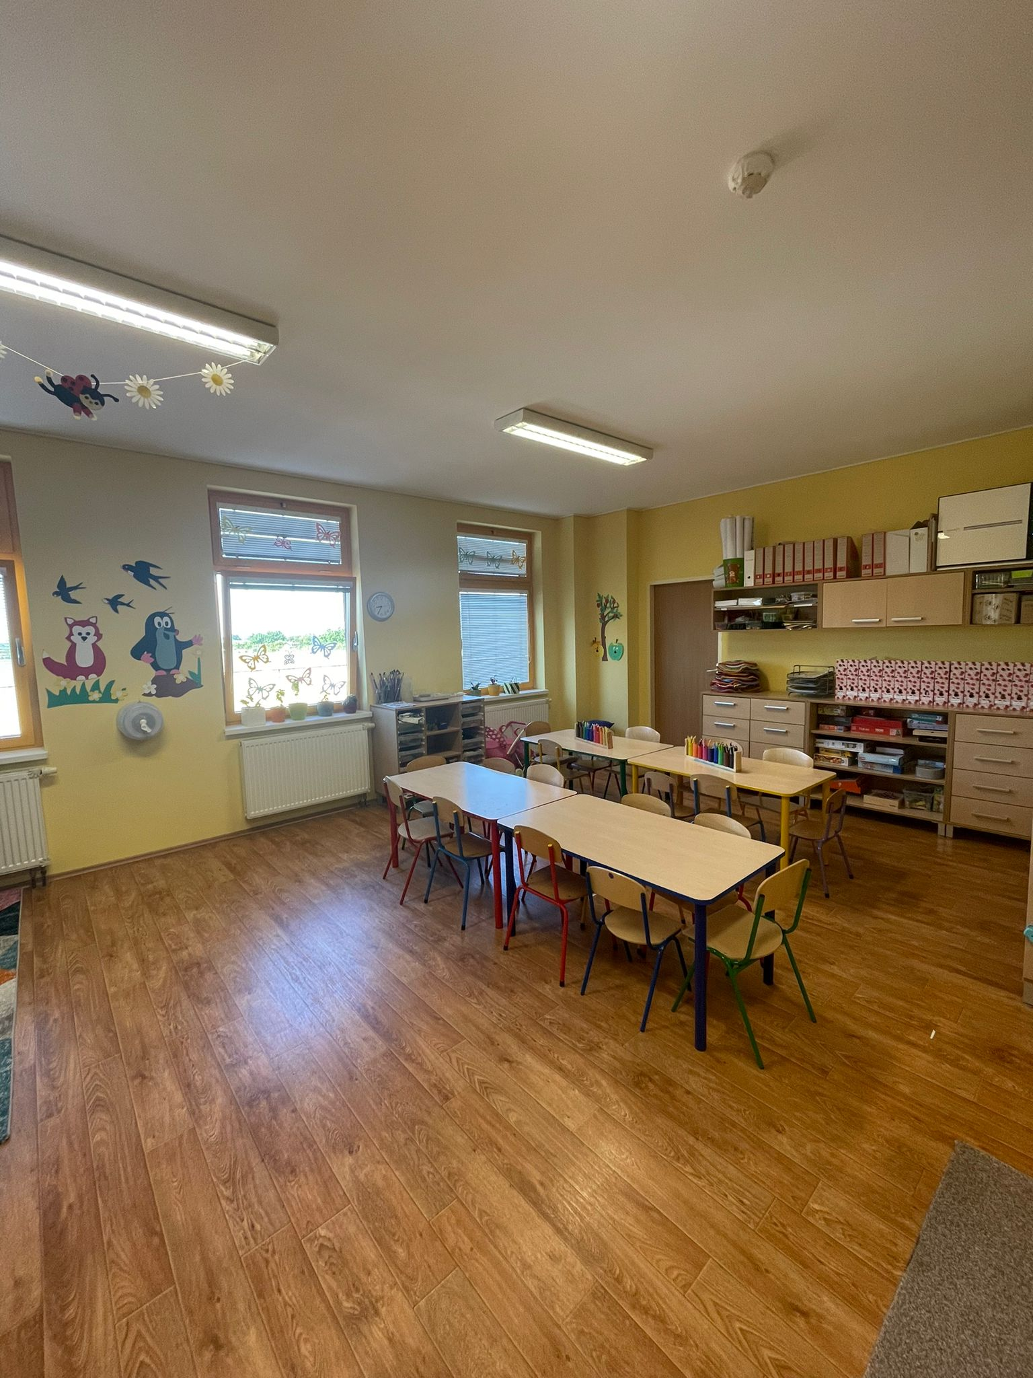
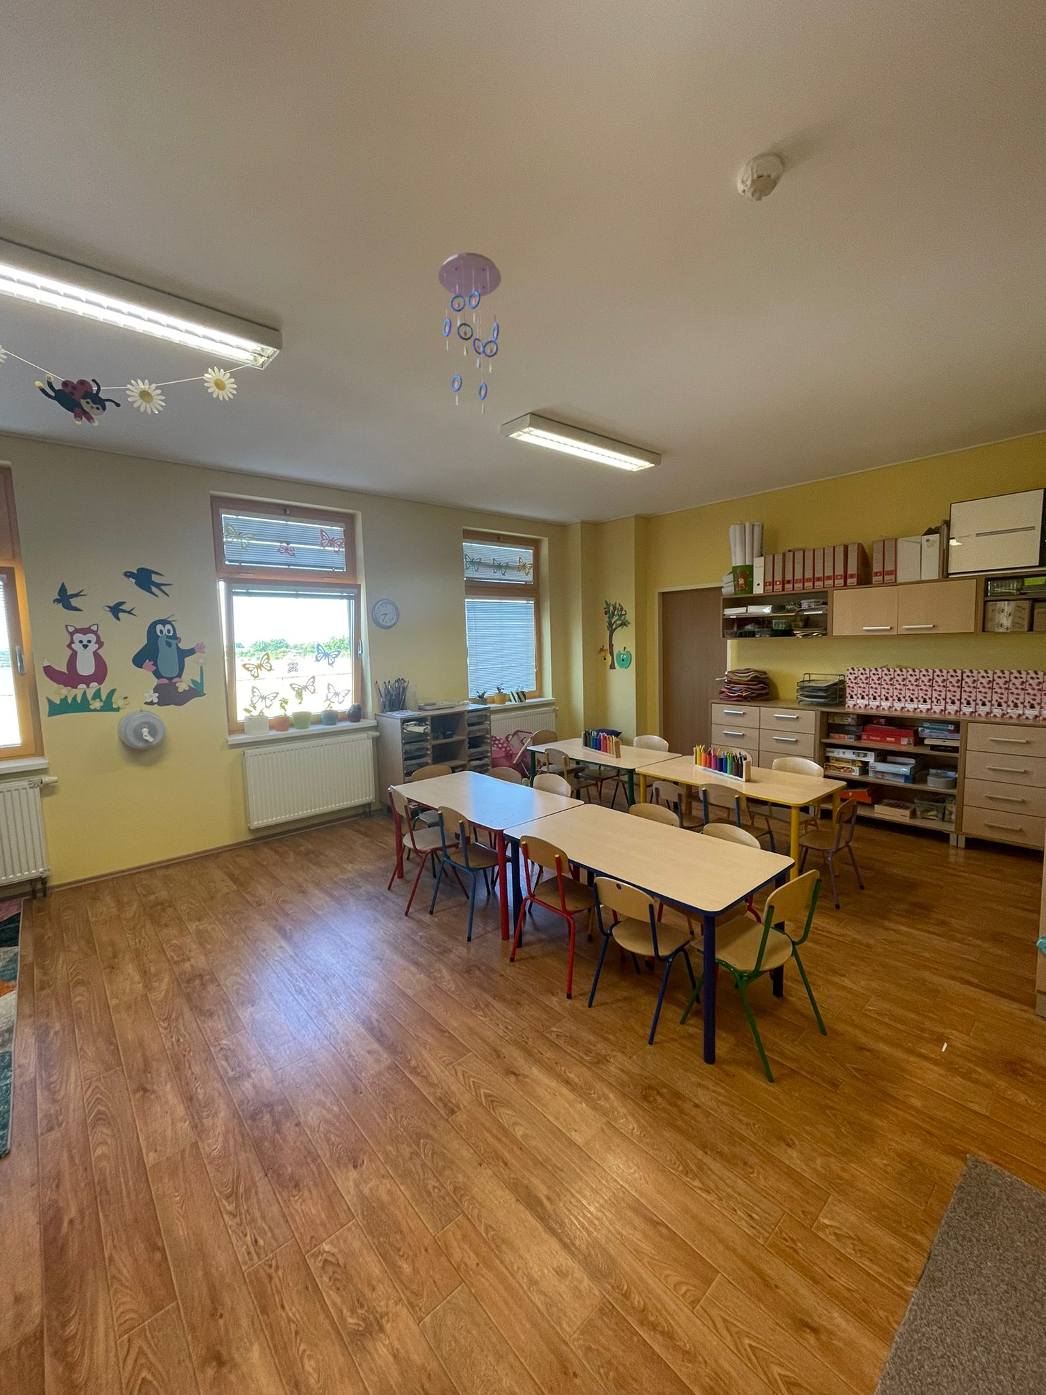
+ ceiling mobile (472, 342)
